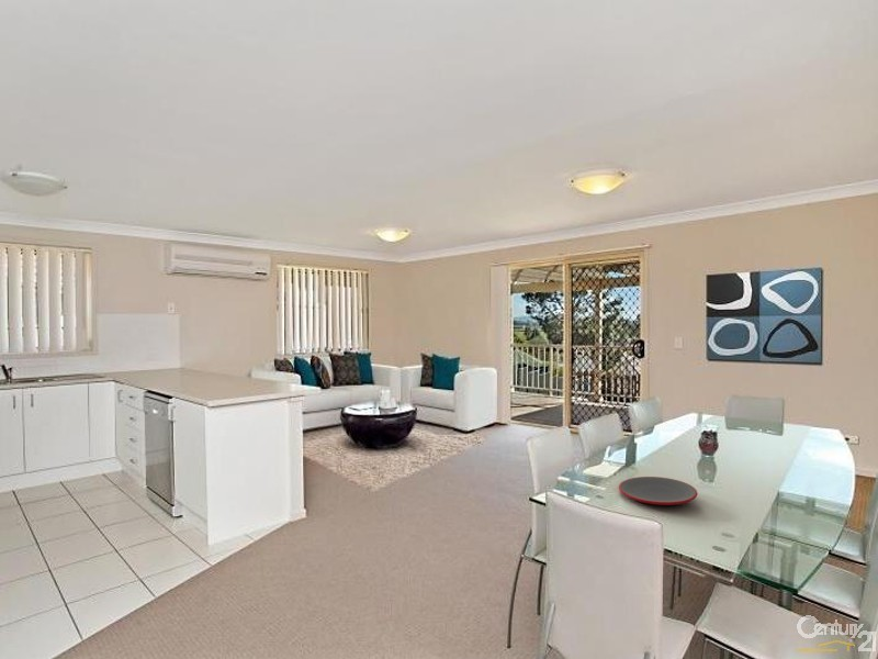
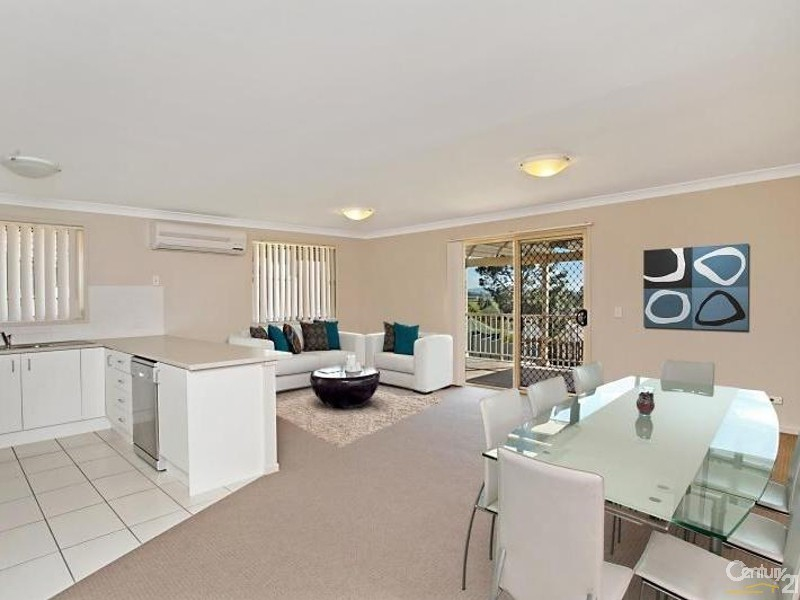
- plate (656, 491)
